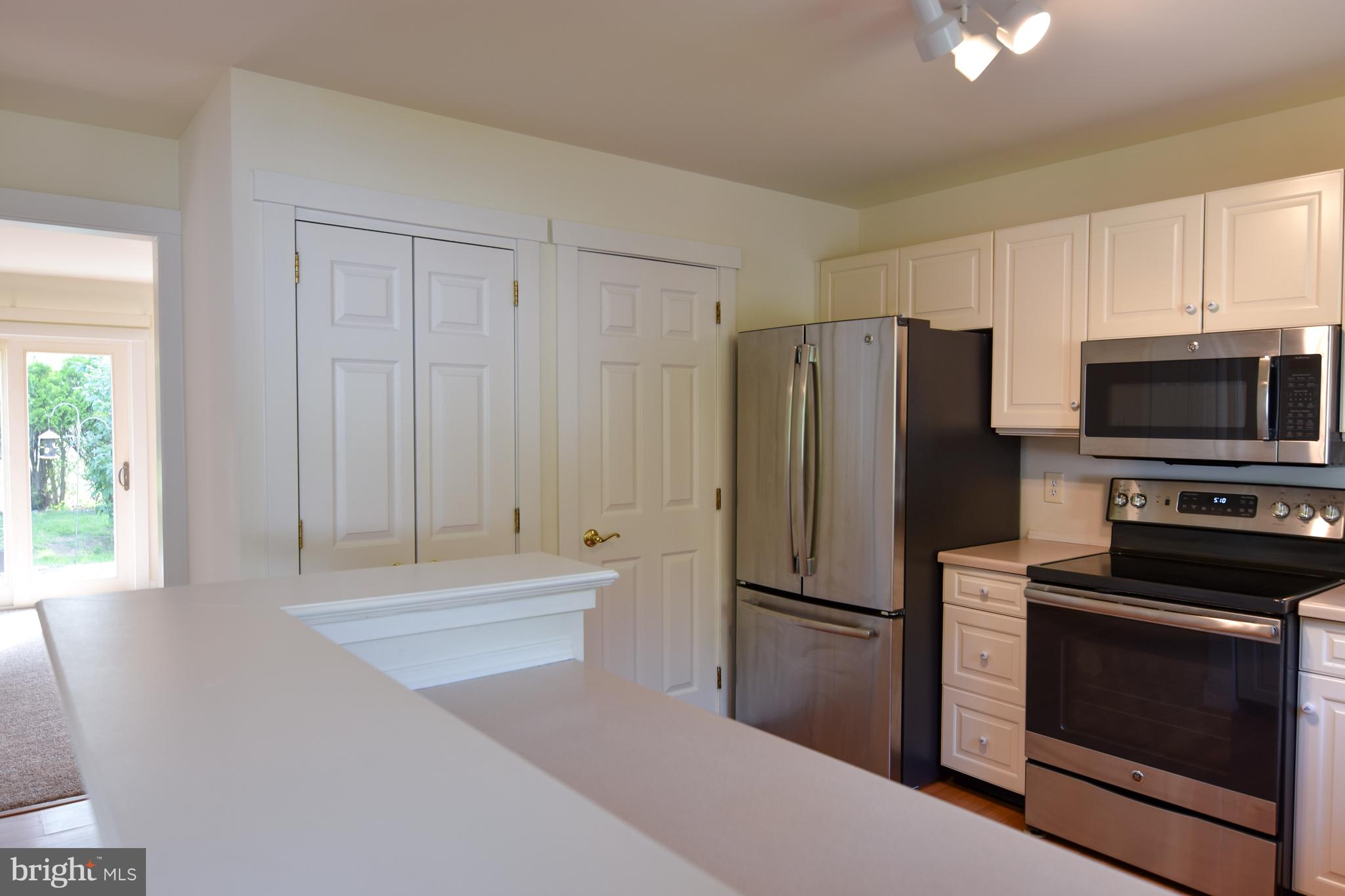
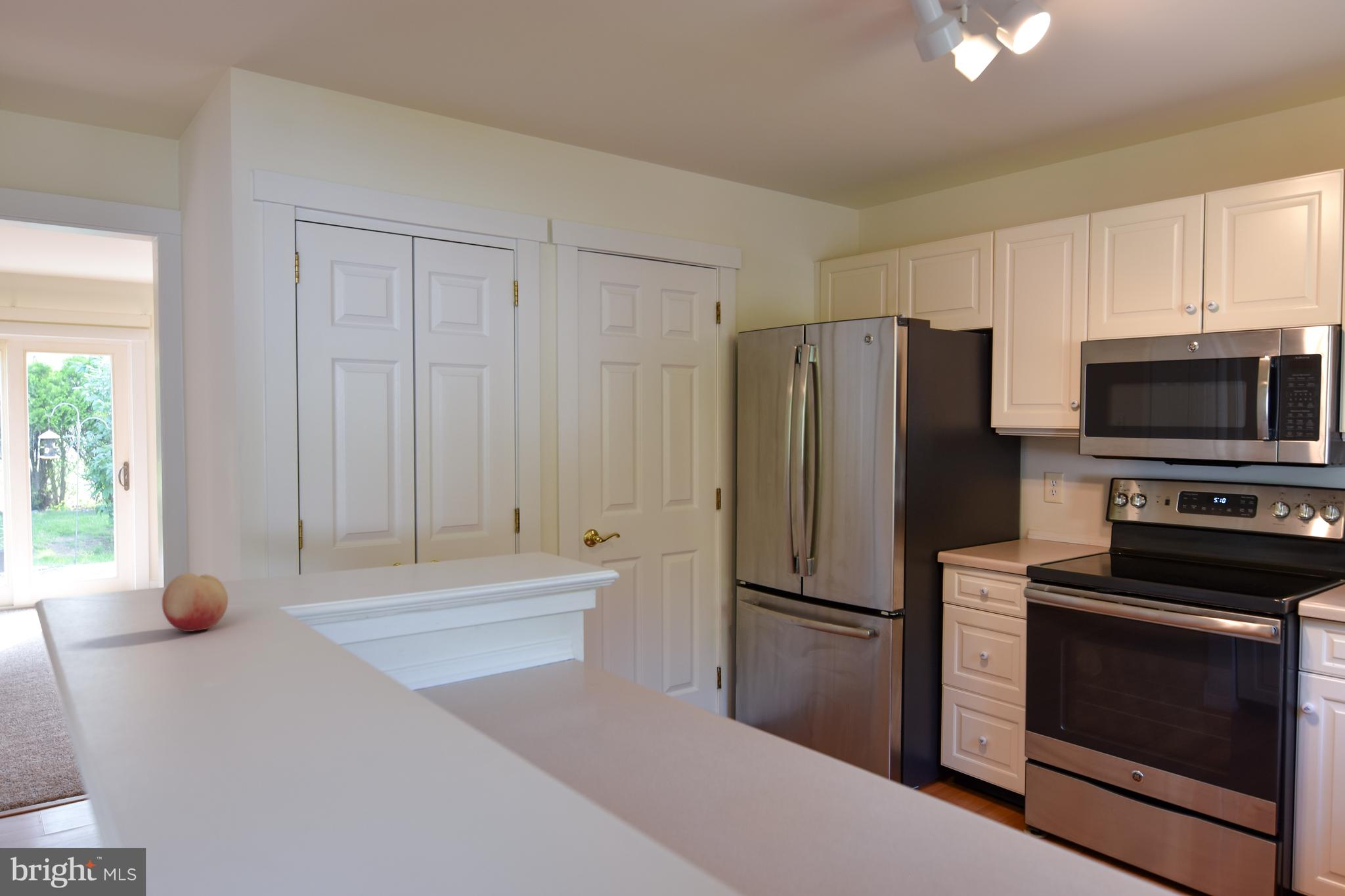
+ fruit (195, 601)
